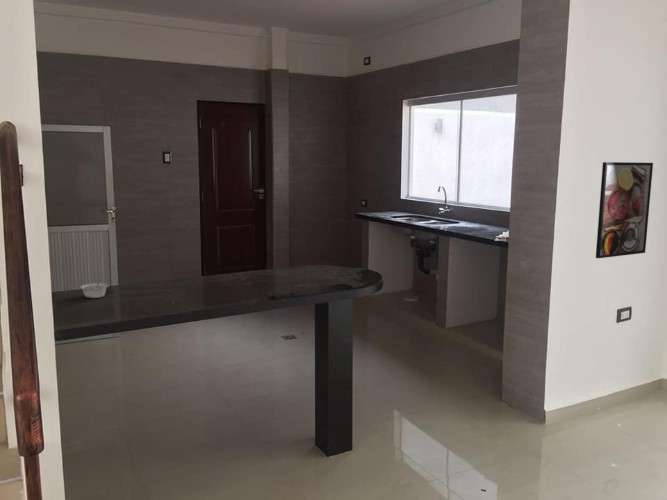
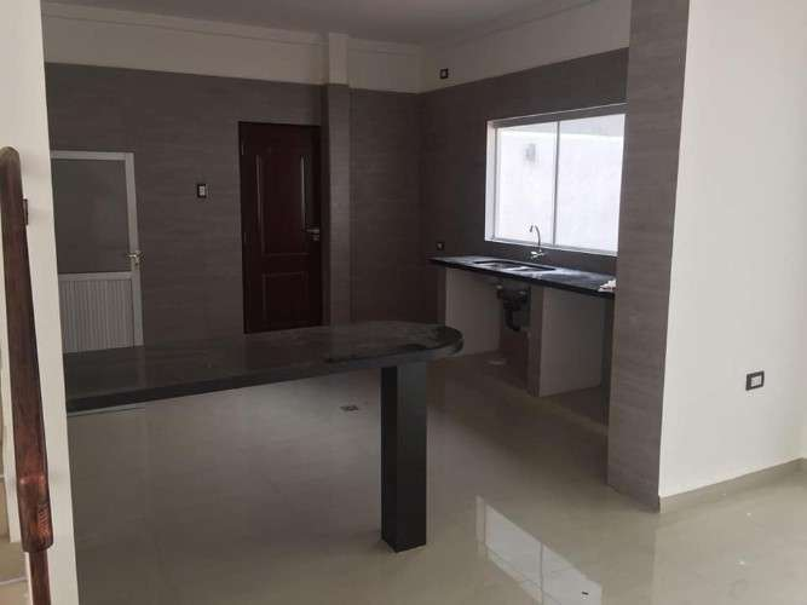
- legume (94, 289)
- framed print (624, 209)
